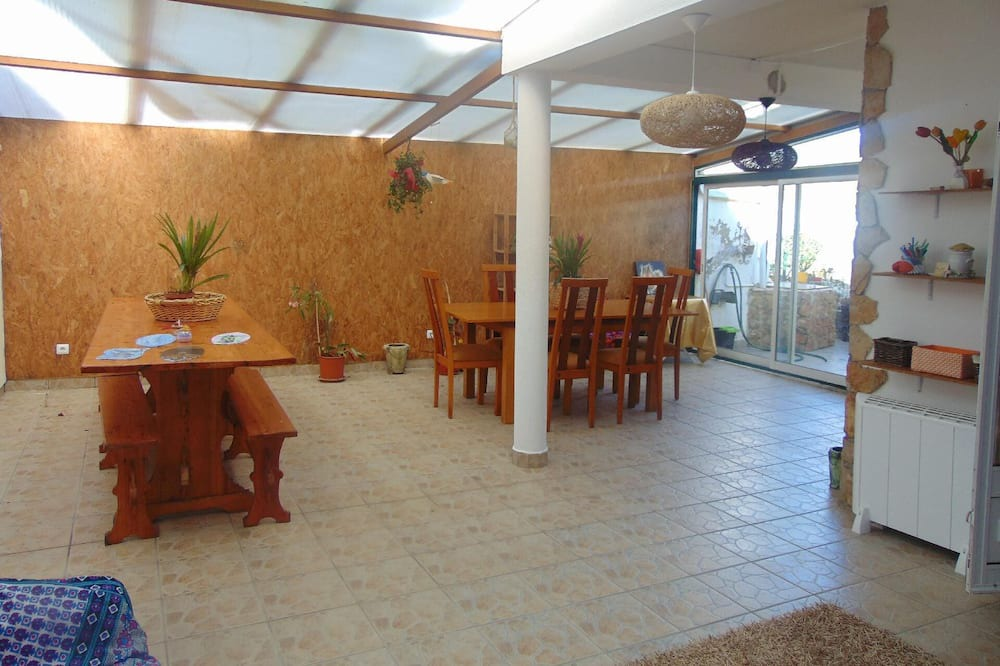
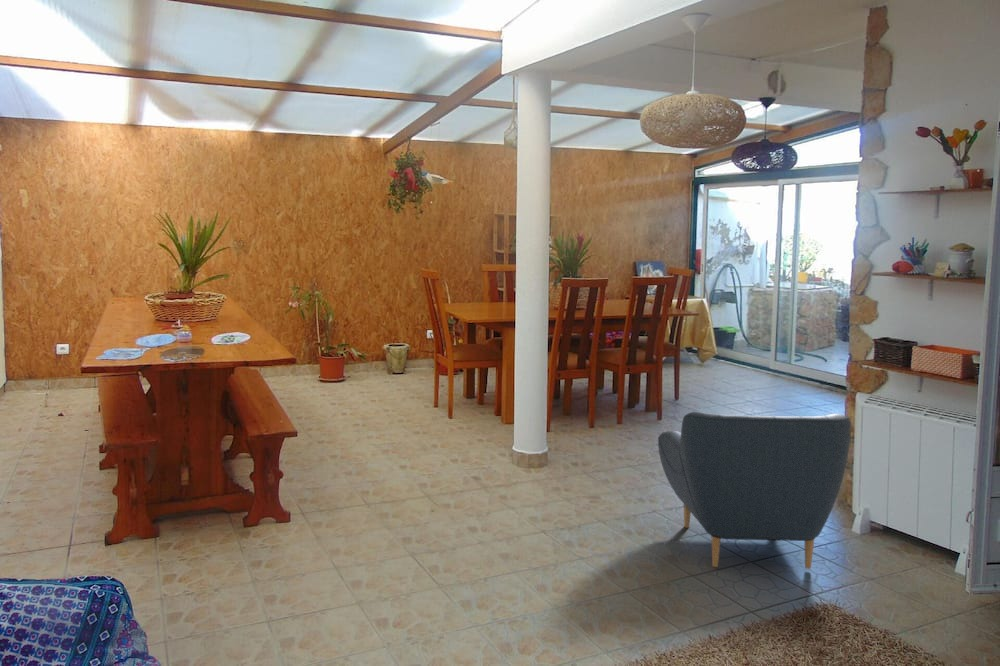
+ armchair (746, 473)
